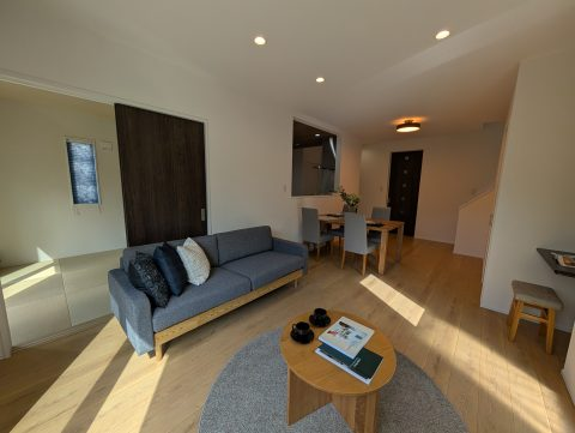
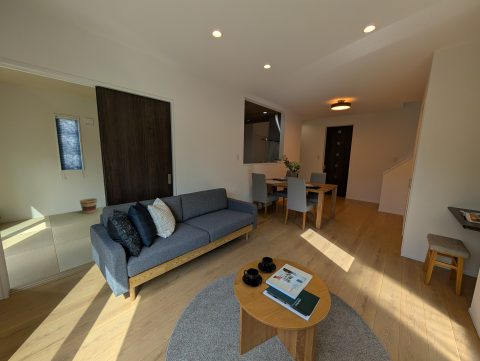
+ basket (89, 206)
